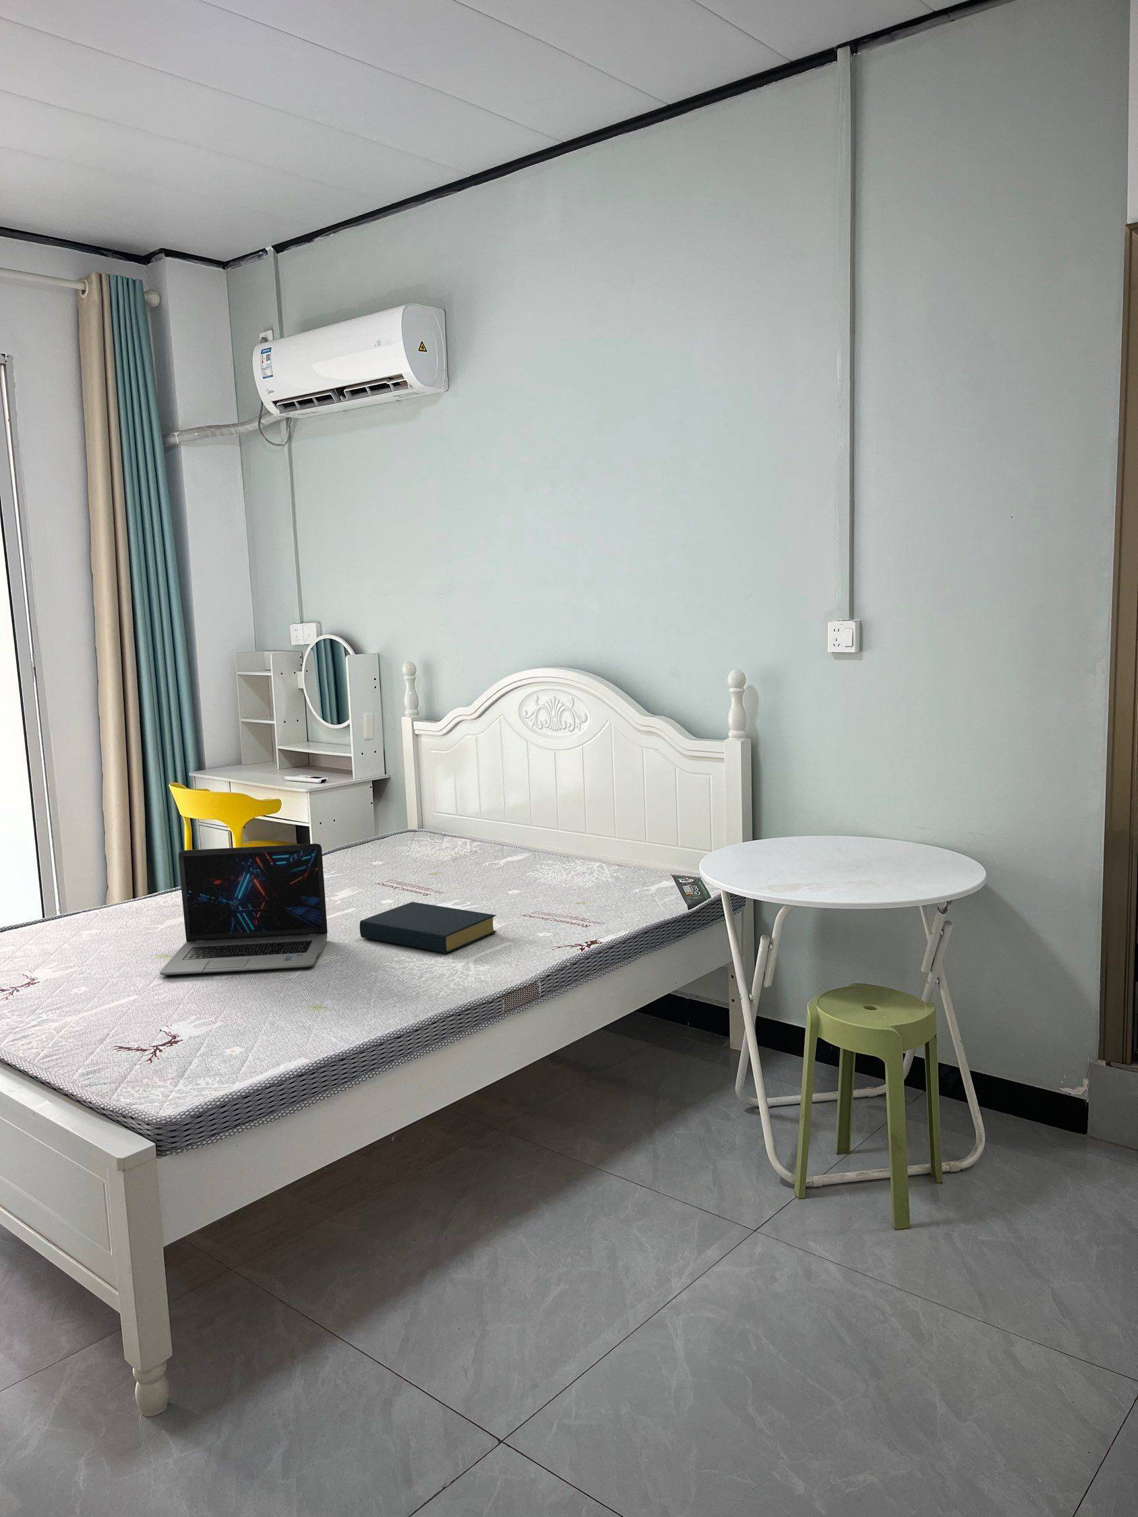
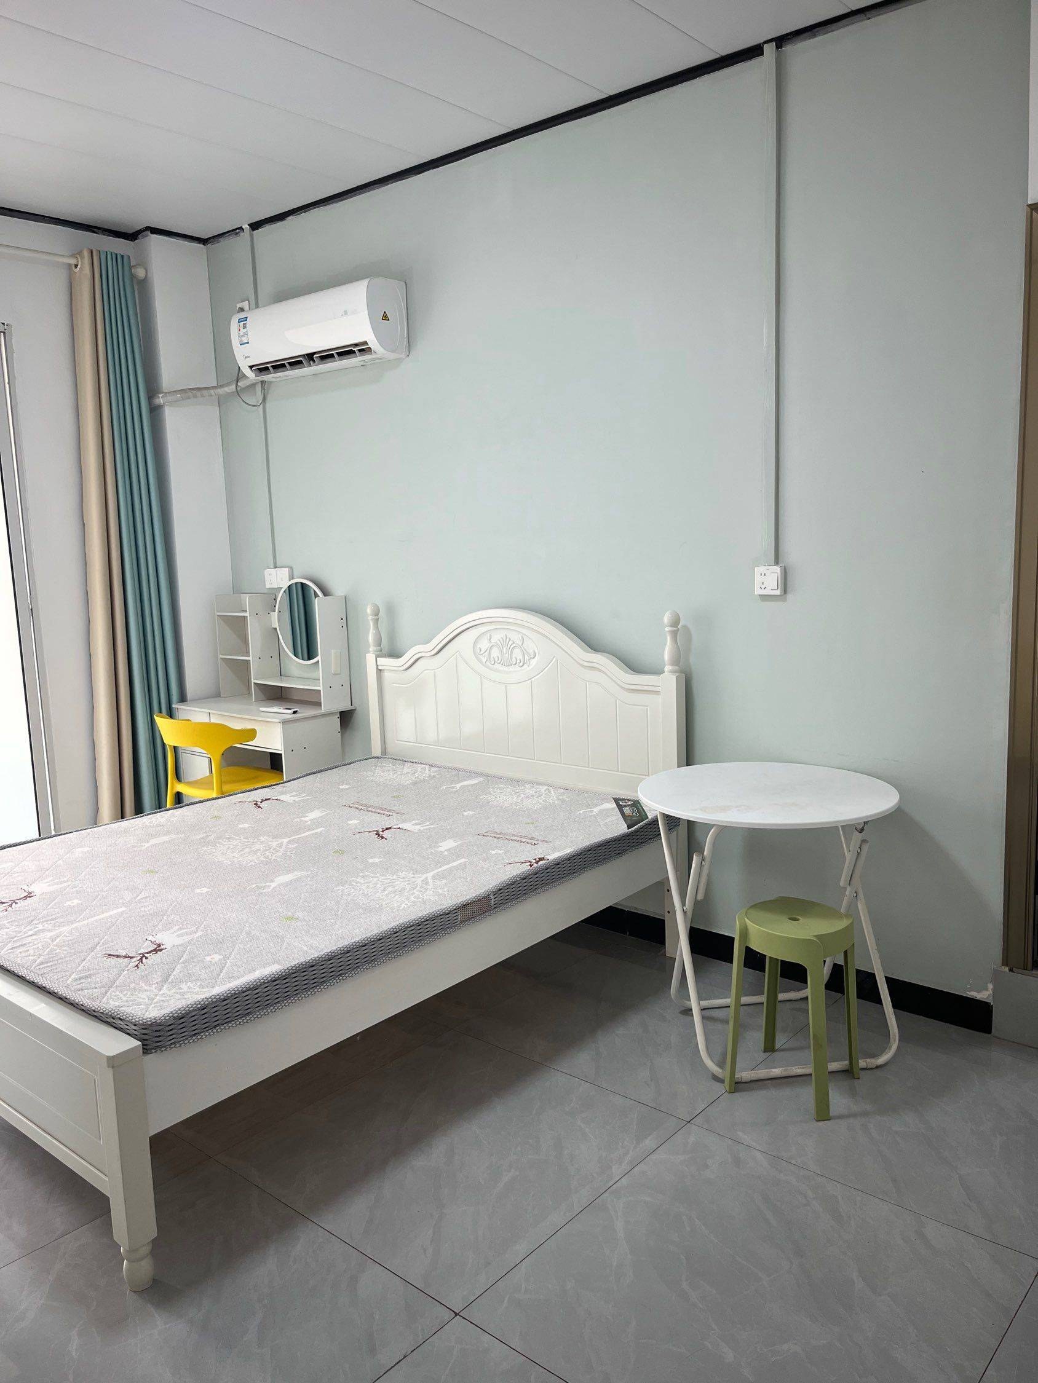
- hardback book (428, 926)
- laptop (244, 909)
